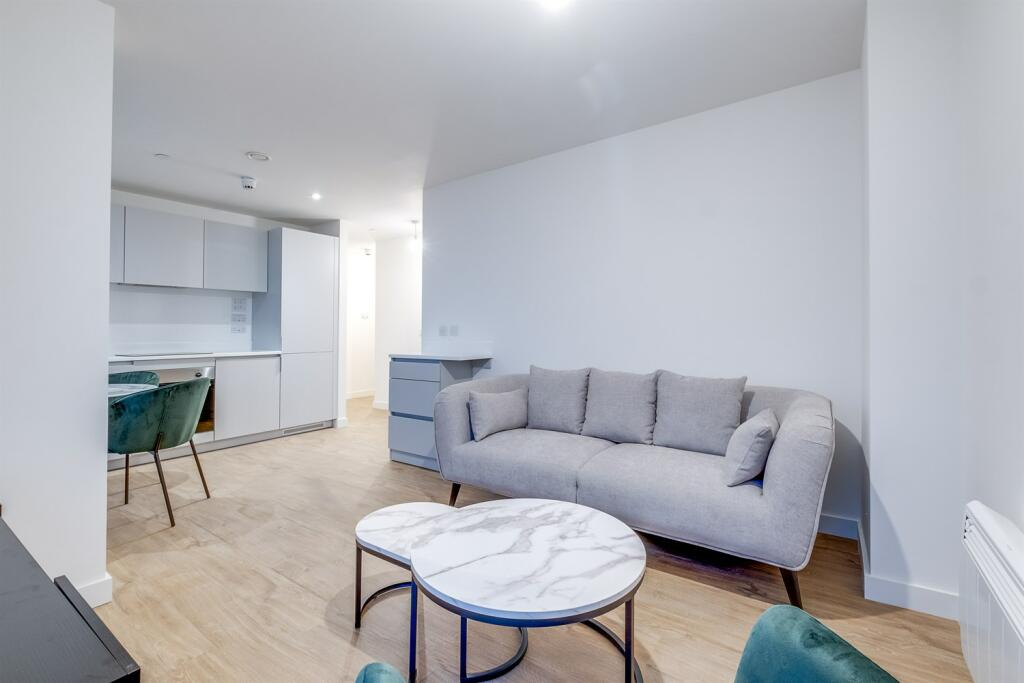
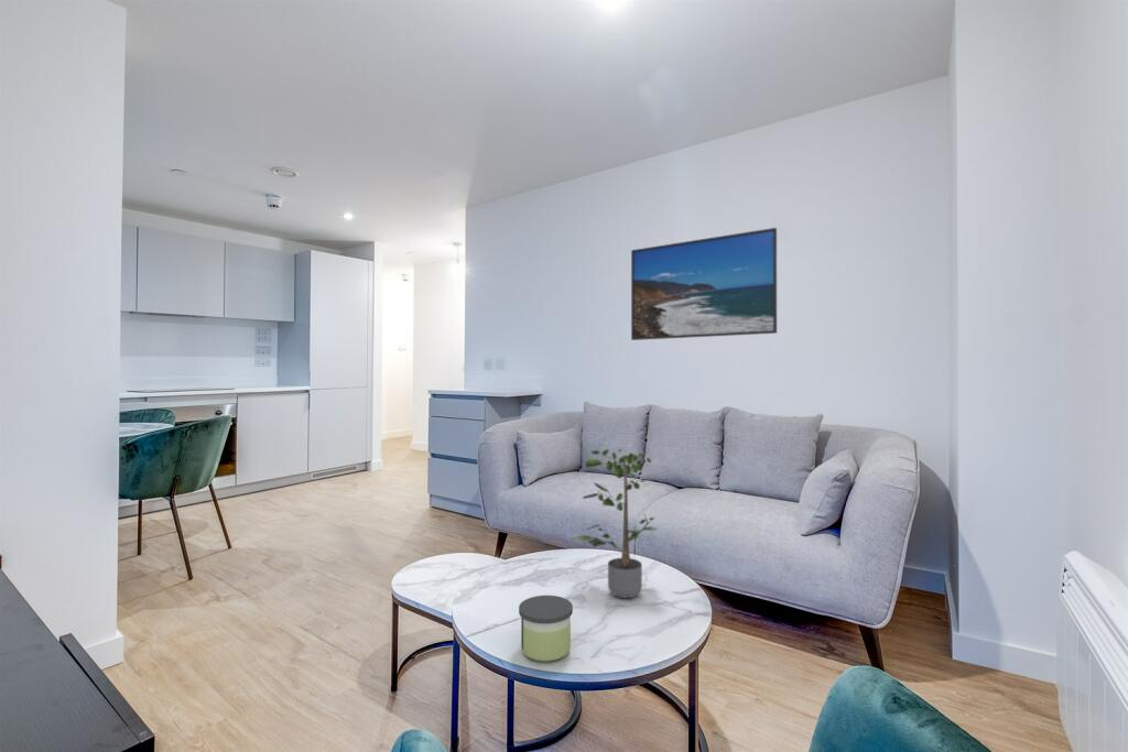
+ potted plant (617, 509)
+ candle (545, 628)
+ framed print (698, 287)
